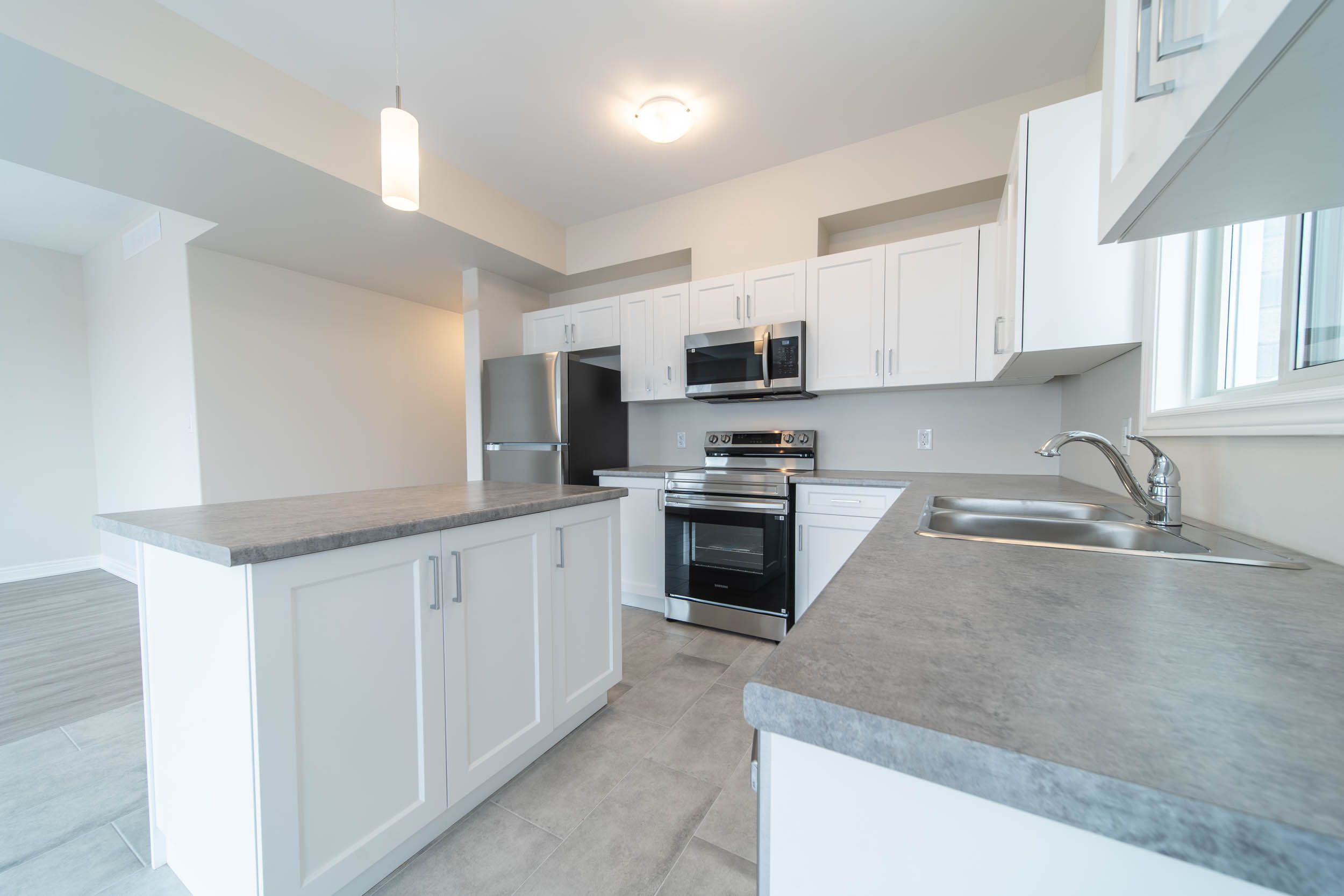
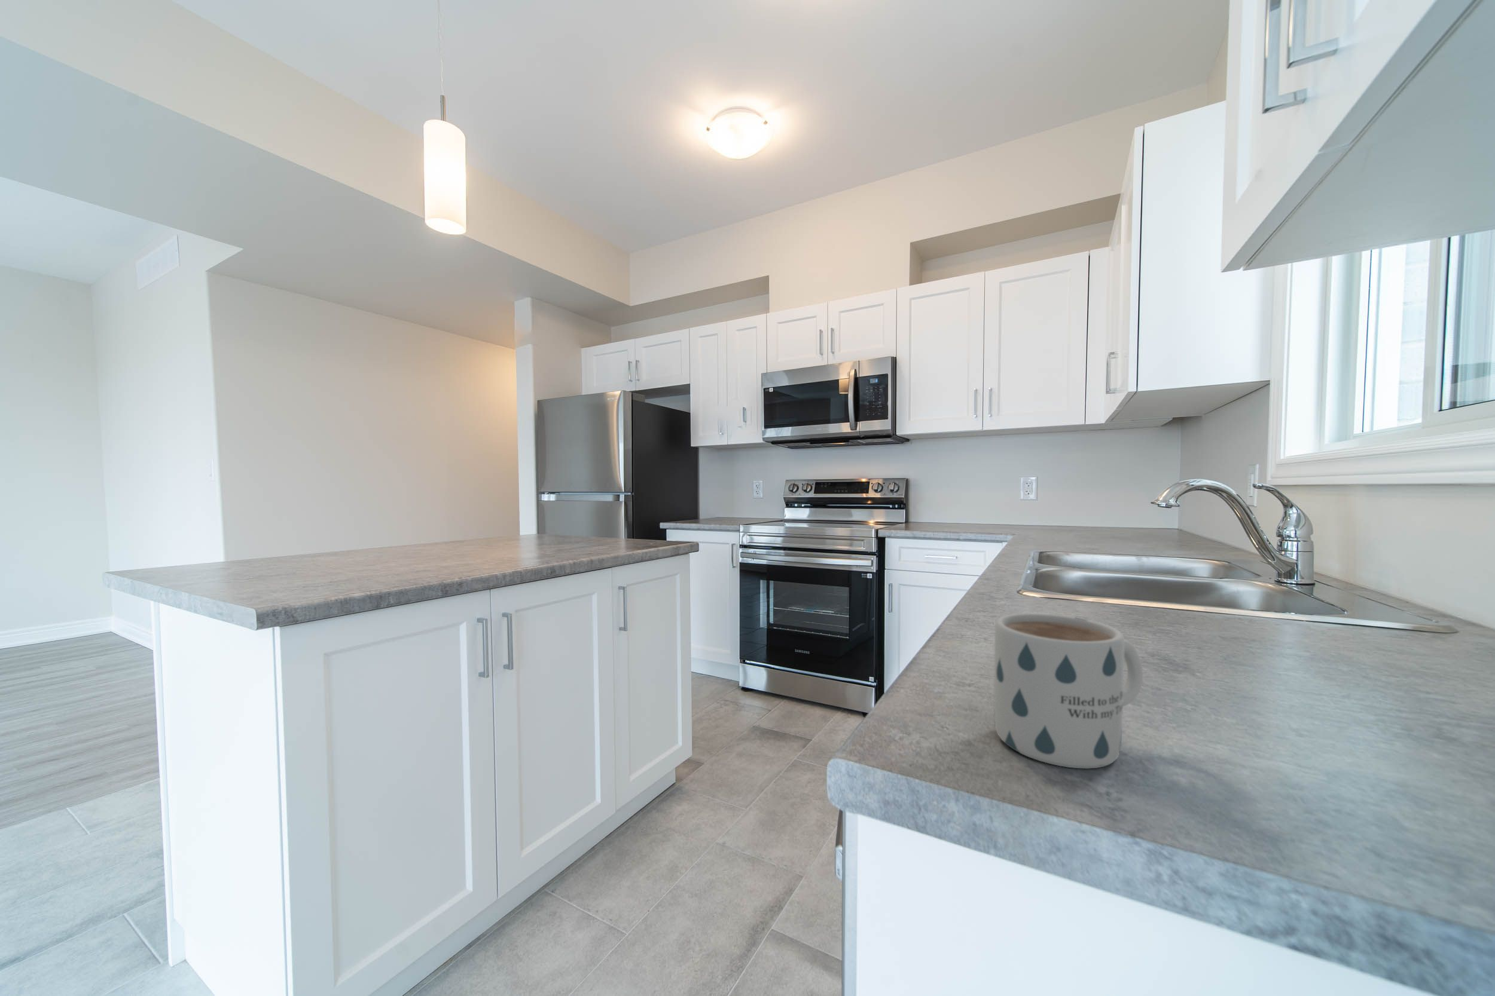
+ mug (1075, 683)
